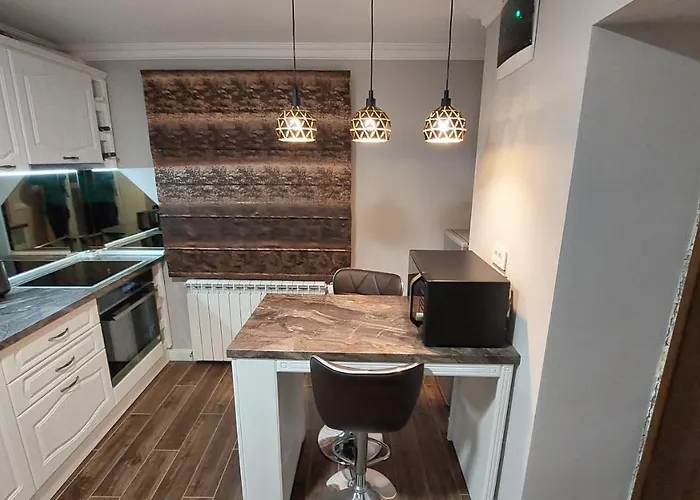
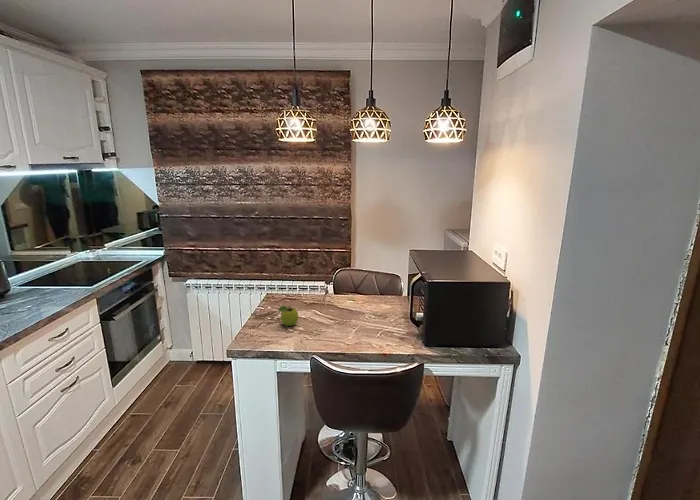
+ fruit (288, 315)
